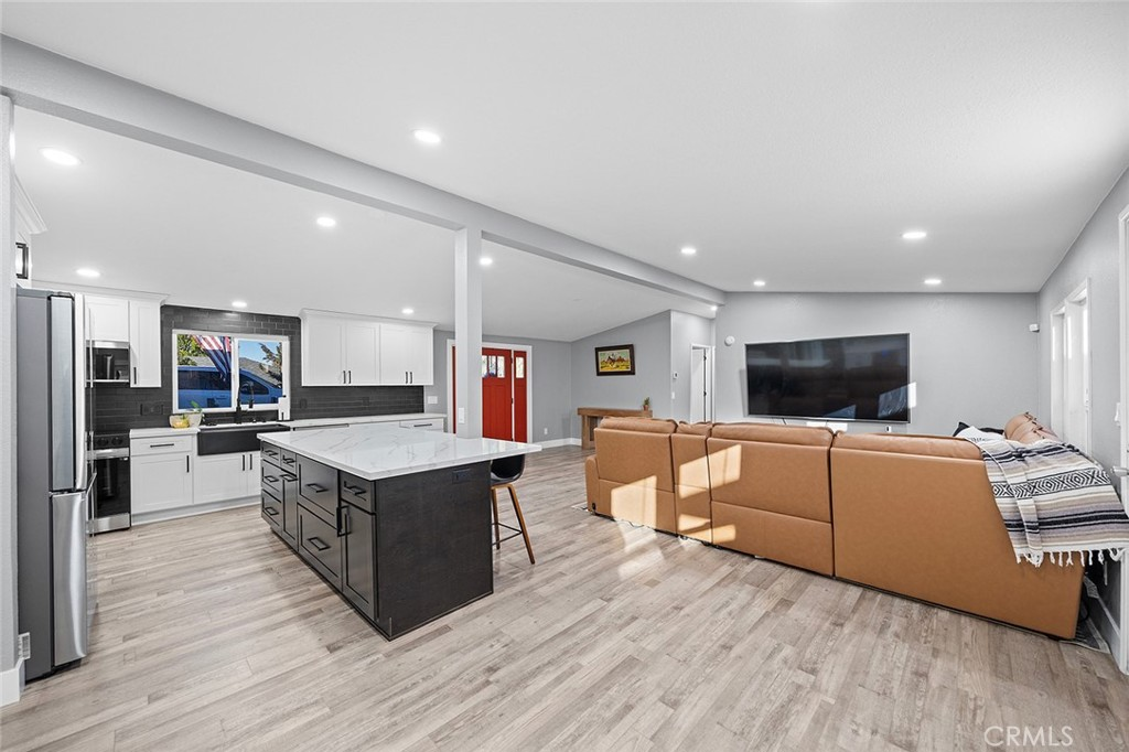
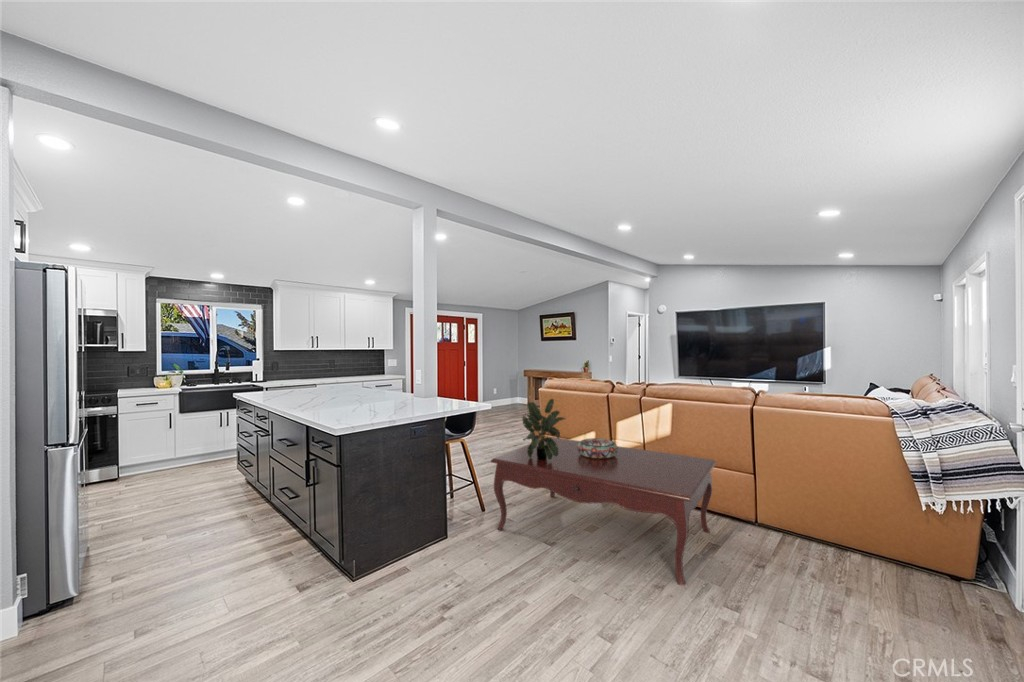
+ potted plant (544, 429)
+ decorative bowl (597, 448)
+ coffee table (602, 494)
